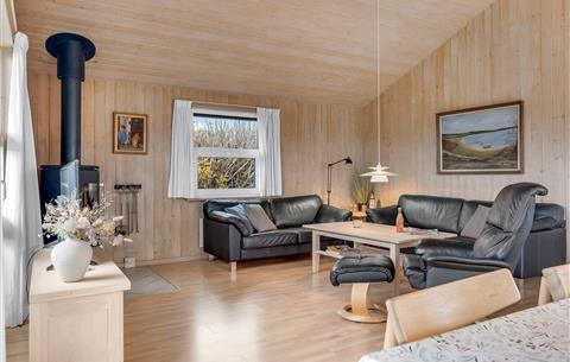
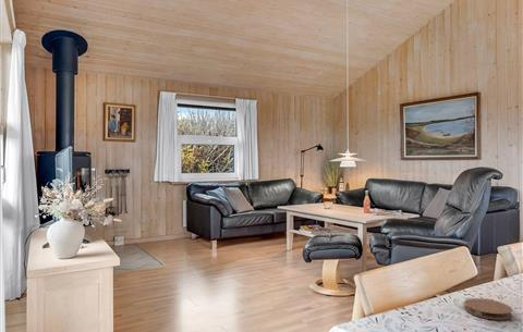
+ coaster (487, 308)
